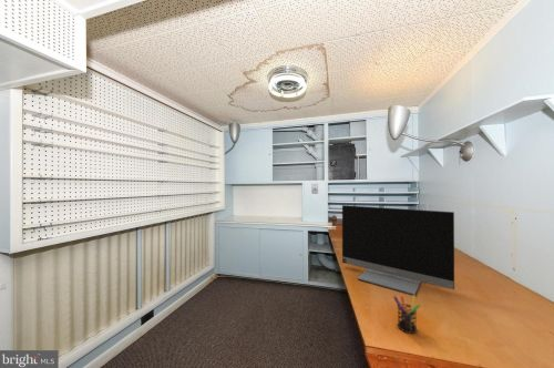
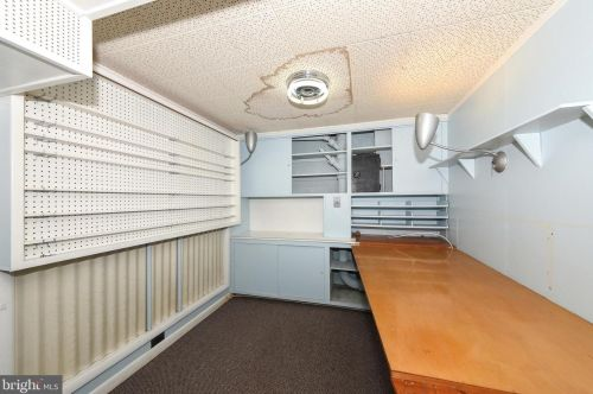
- pen holder (407, 311)
- monitor (390, 243)
